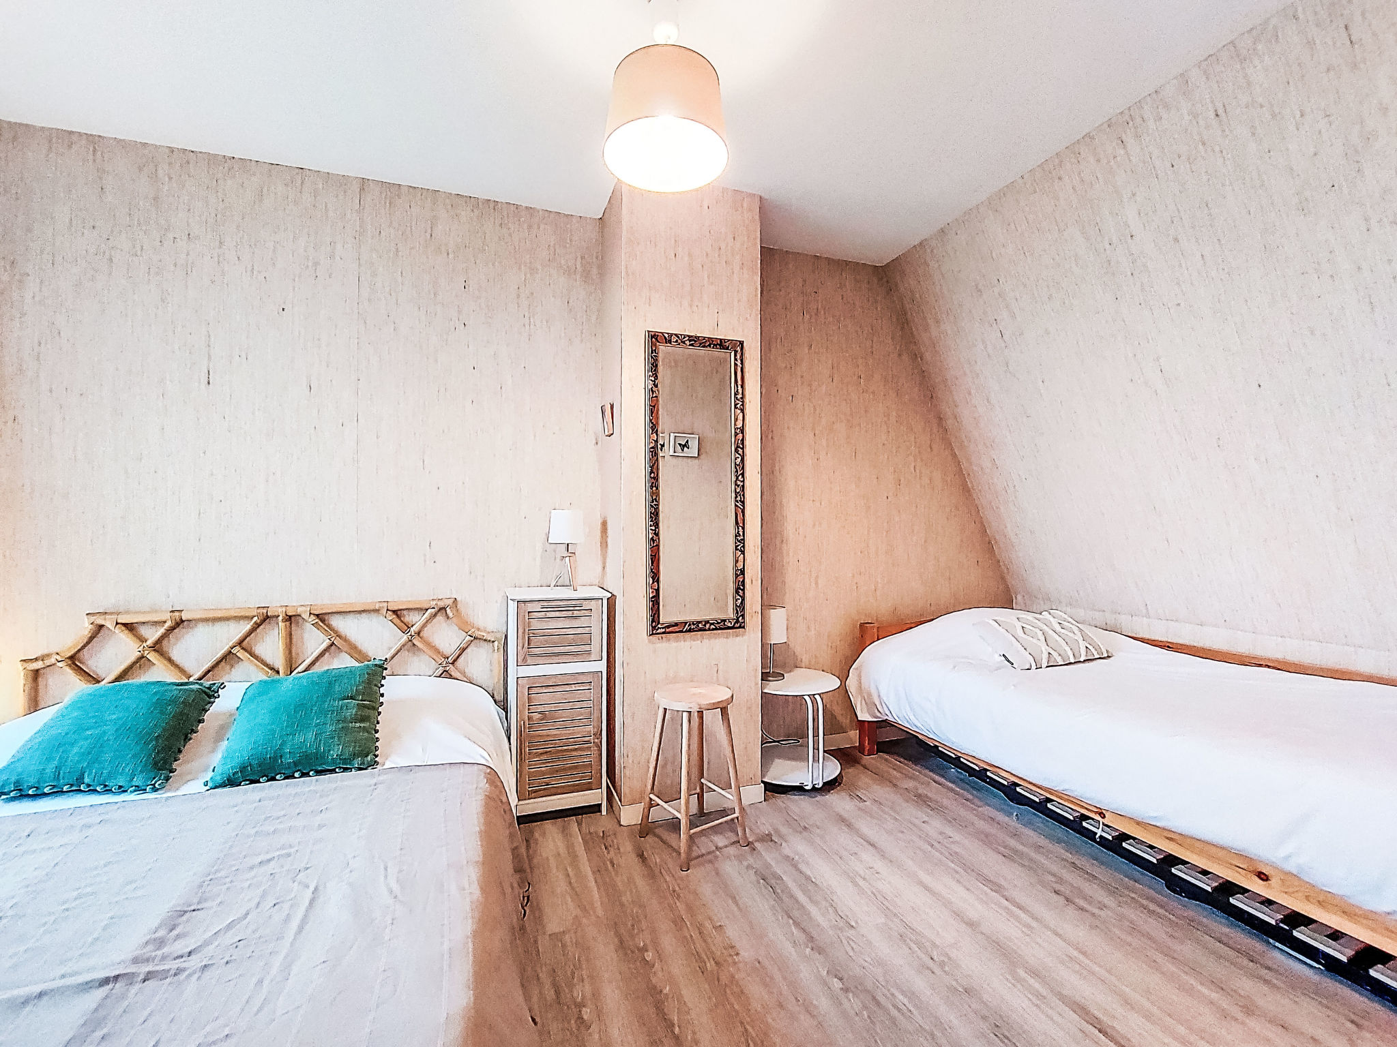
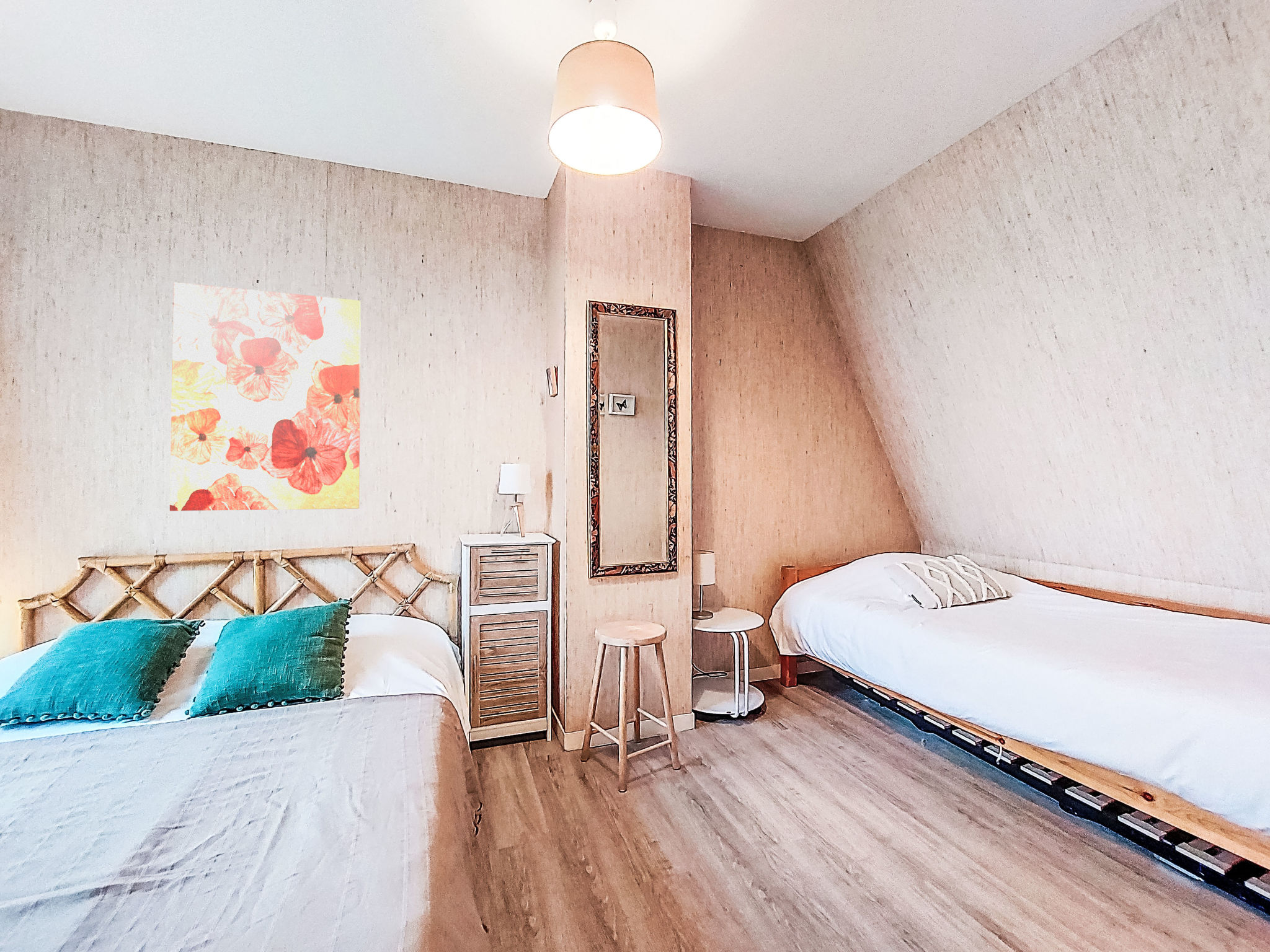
+ wall art (270, 400)
